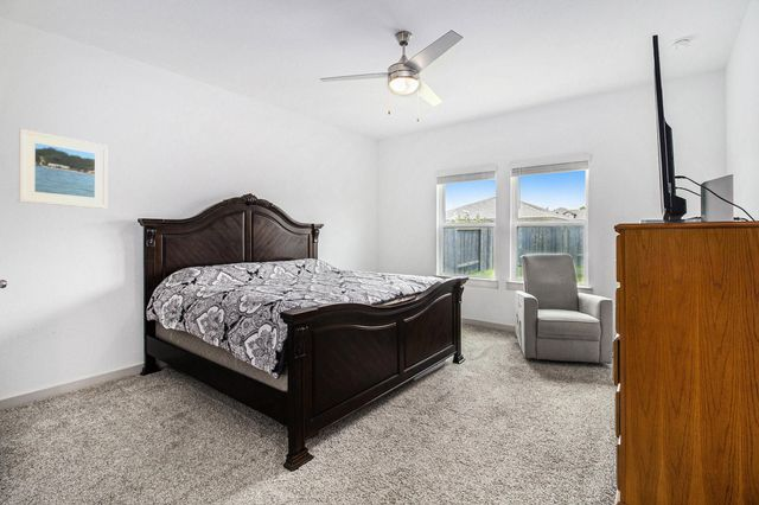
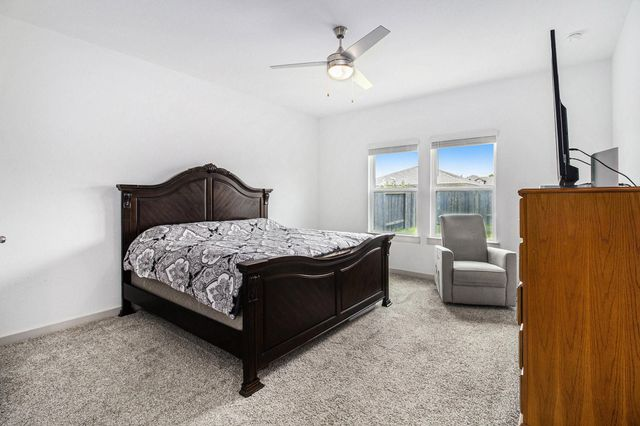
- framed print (65, 171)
